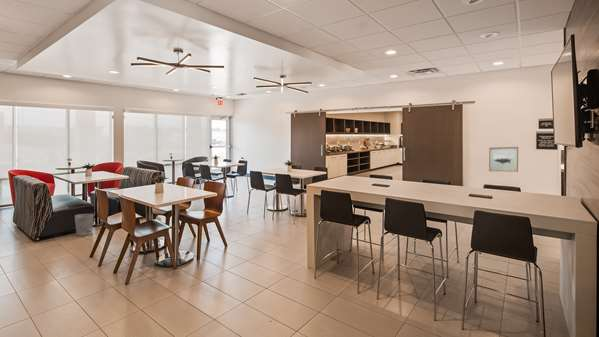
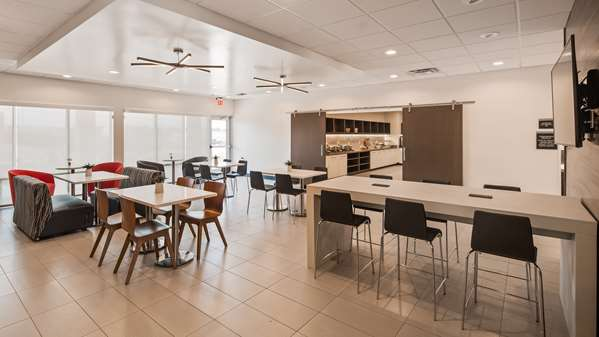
- wastebasket (84, 224)
- wall art (503, 159)
